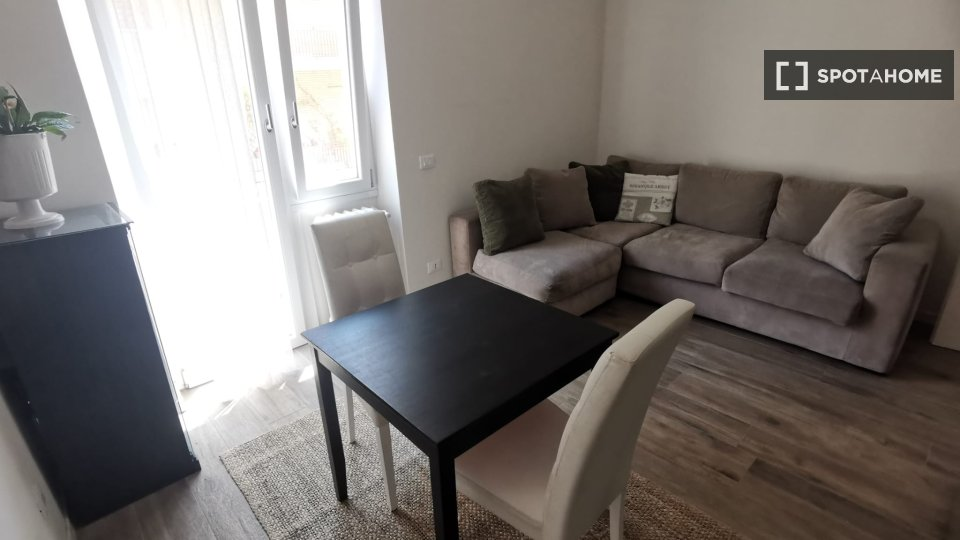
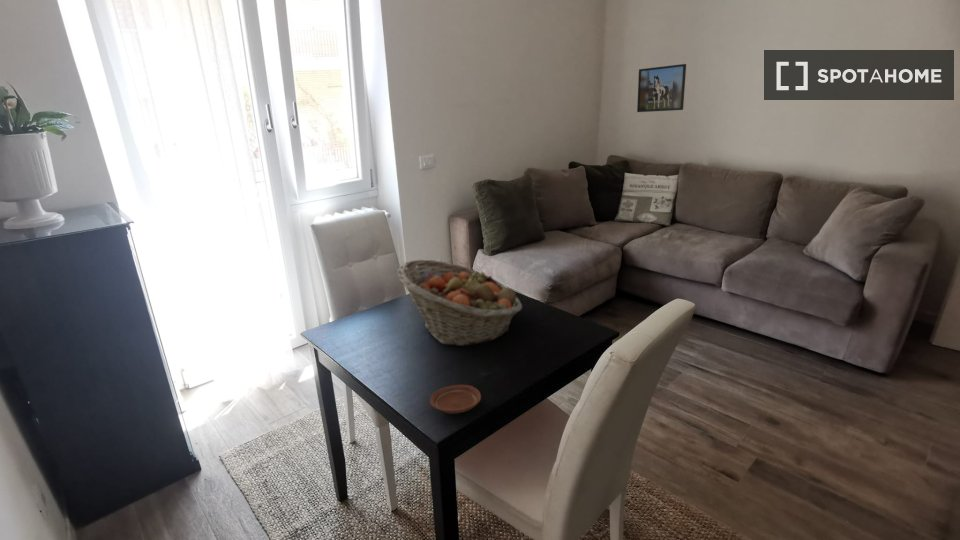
+ plate (456, 401)
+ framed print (660, 89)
+ fruit basket (459, 296)
